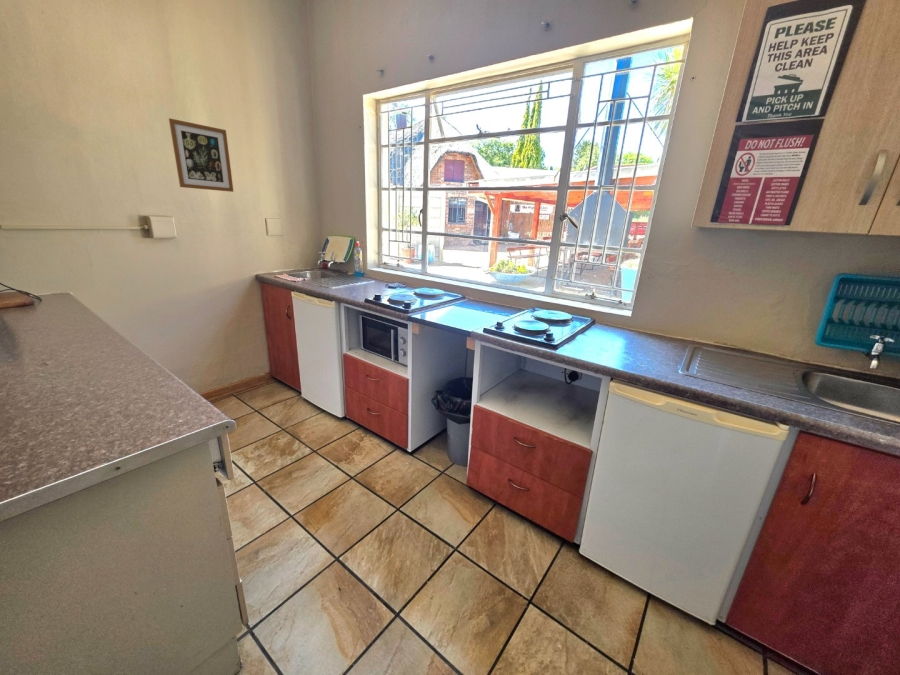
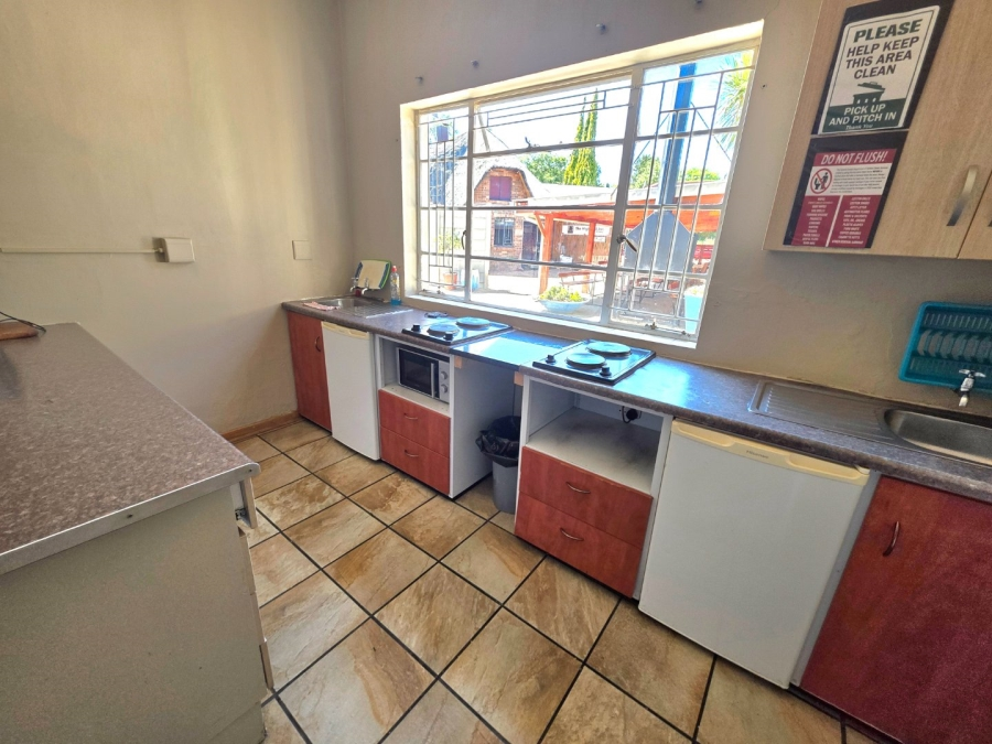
- wall art (203, 157)
